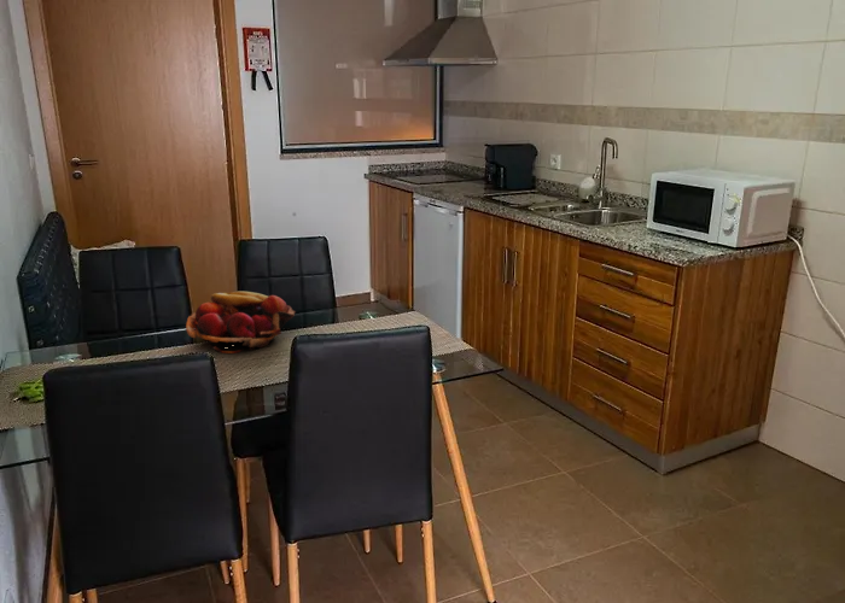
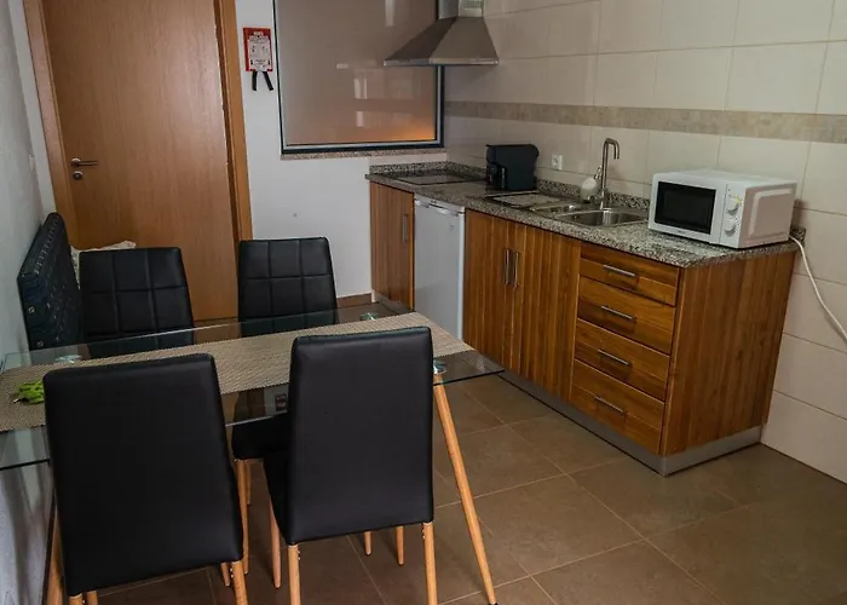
- fruit basket (239, 317)
